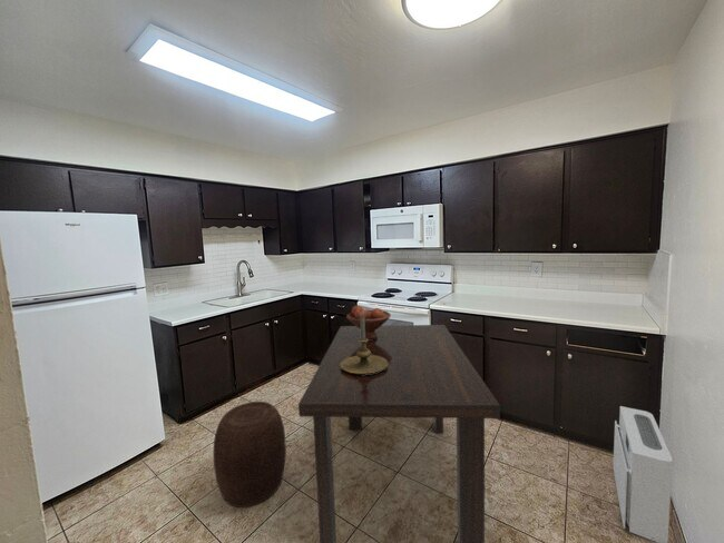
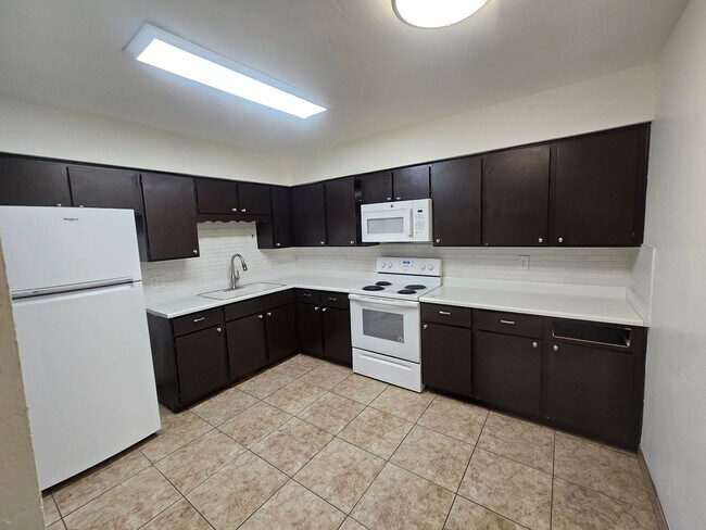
- air purifier (638, 465)
- candle holder (362, 339)
- dining table (394, 416)
- stool (251, 448)
- fruit bowl (369, 320)
